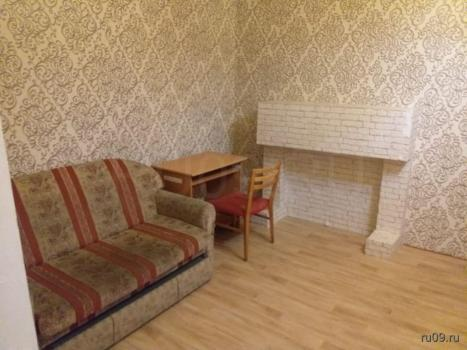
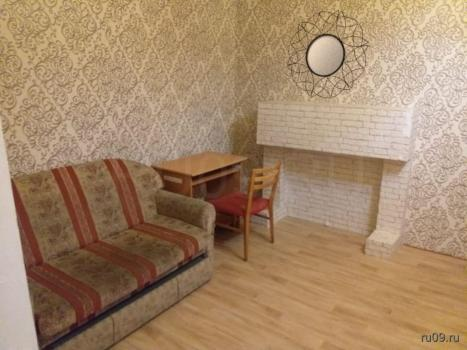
+ home mirror (324, 55)
